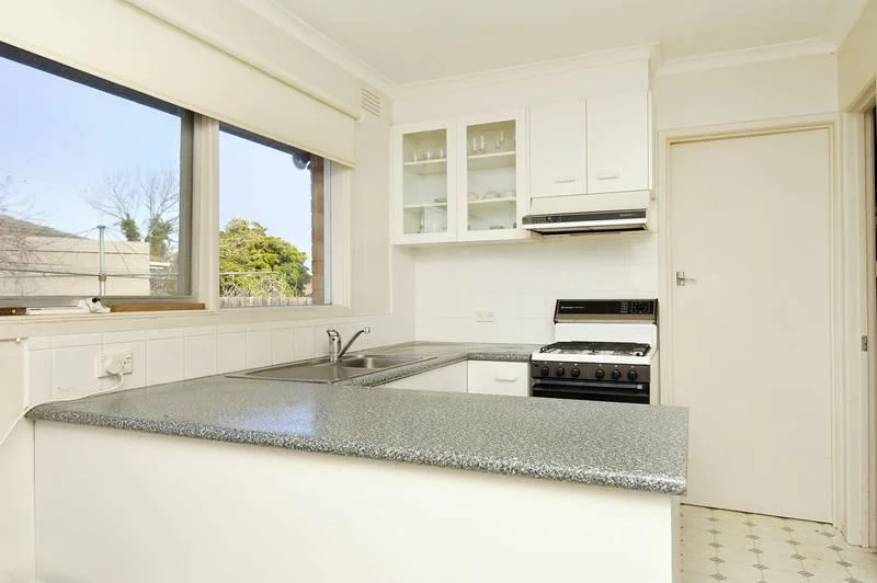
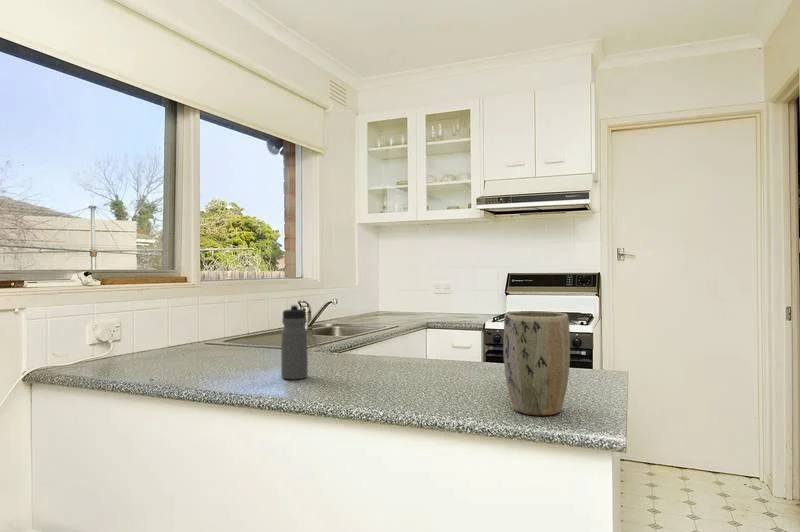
+ plant pot (536, 361)
+ water bottle (294, 340)
